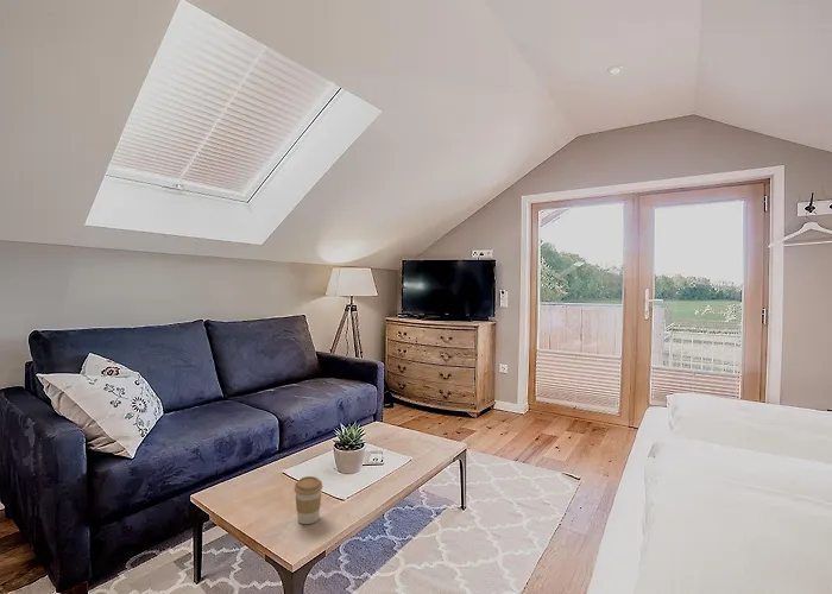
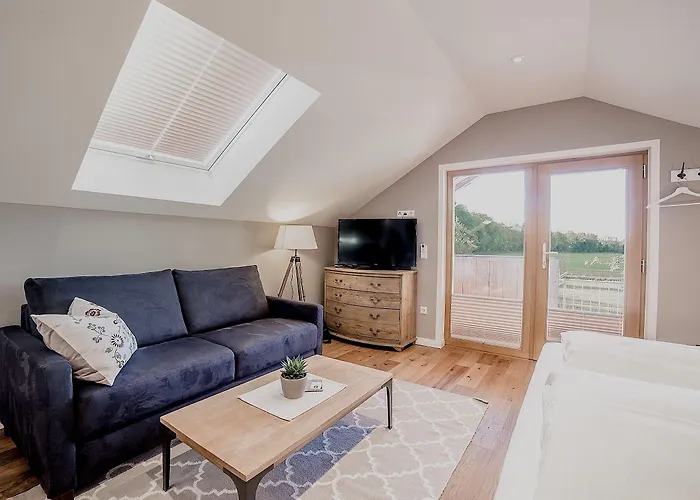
- coffee cup (308, 499)
